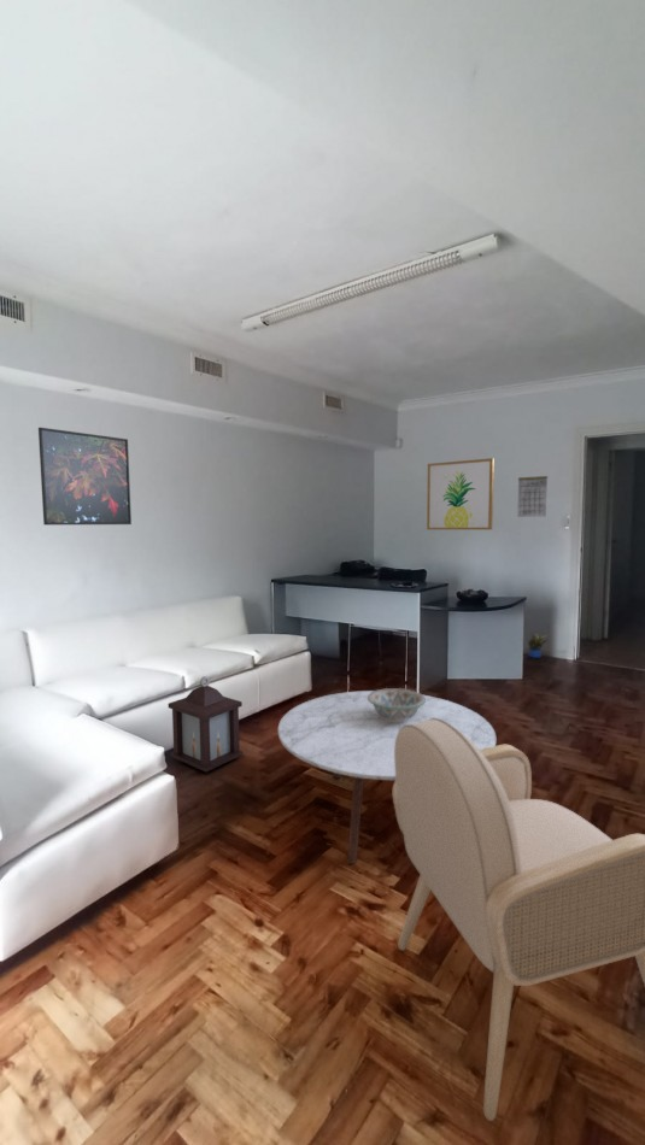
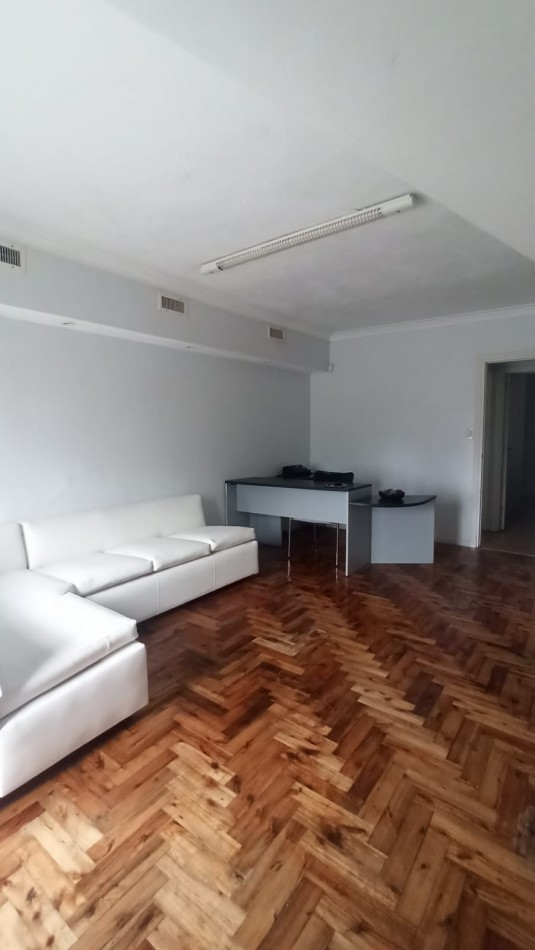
- coffee table (383, 769)
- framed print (88, 478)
- lantern (205, 717)
- armchair (517, 861)
- potted plant (539, 642)
- calendar (532, 492)
- wall art (458, 495)
- decorative bowl (395, 707)
